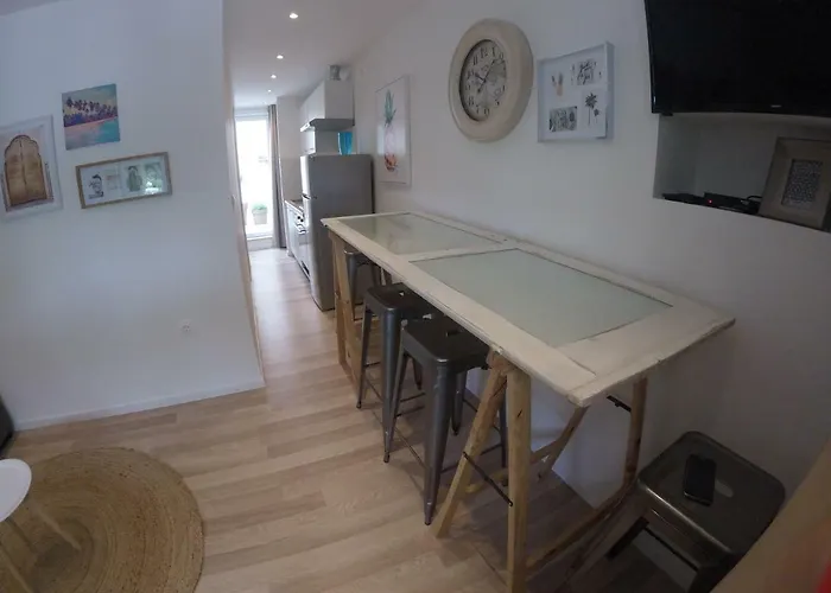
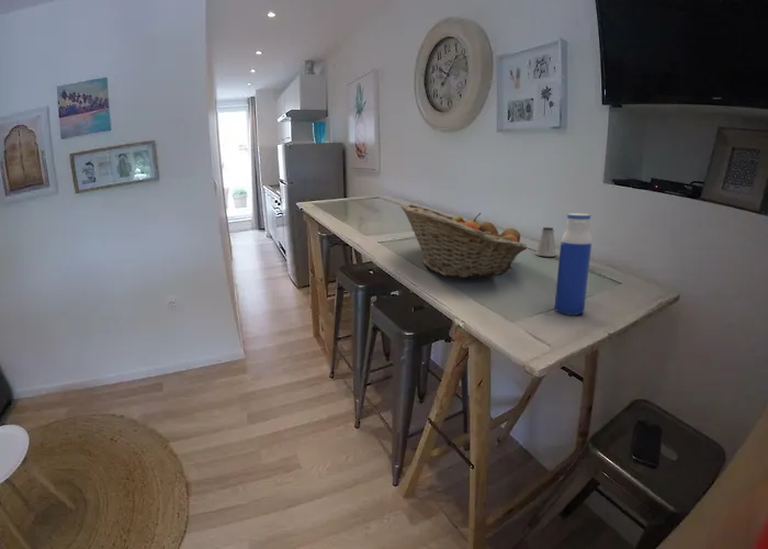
+ saltshaker (546, 240)
+ fruit basket (460, 236)
+ water bottle (574, 264)
